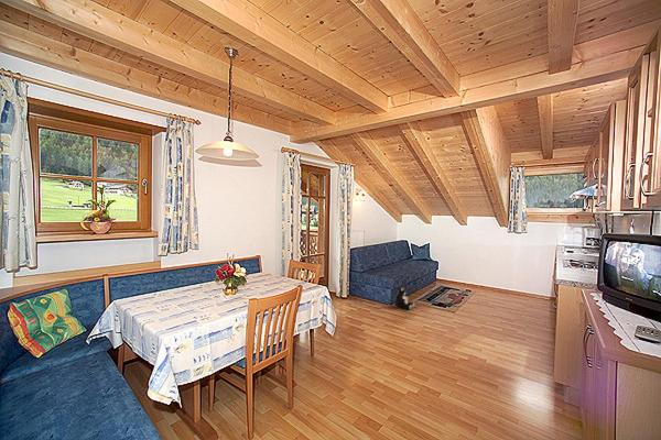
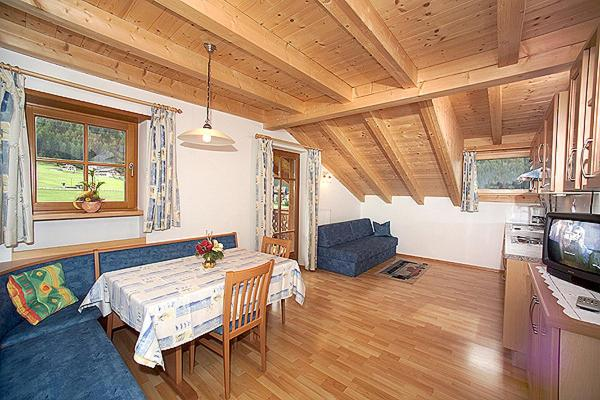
- plush toy (404, 297)
